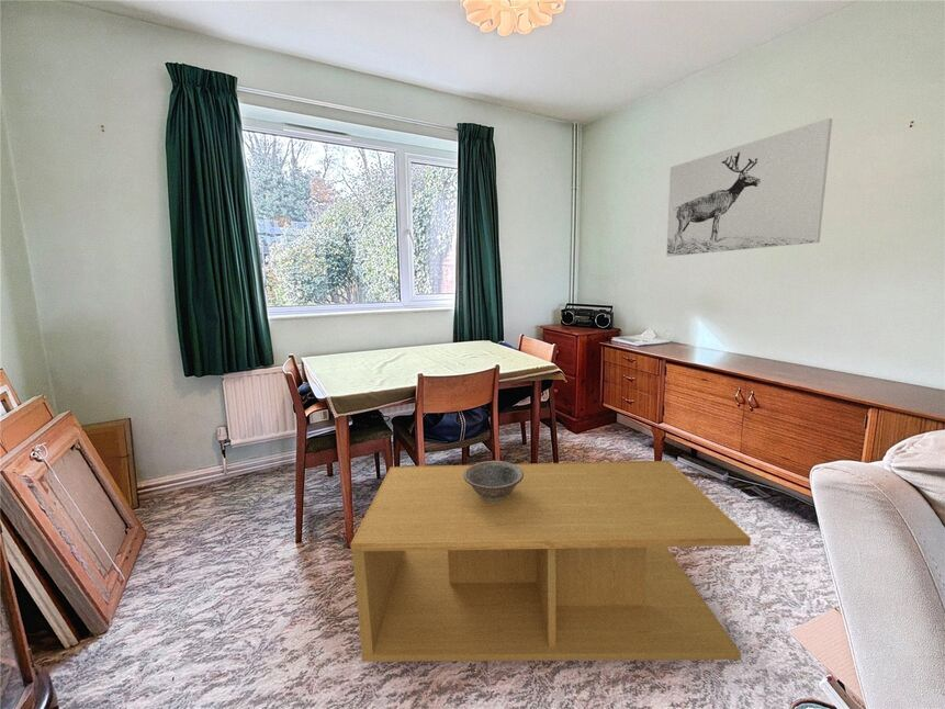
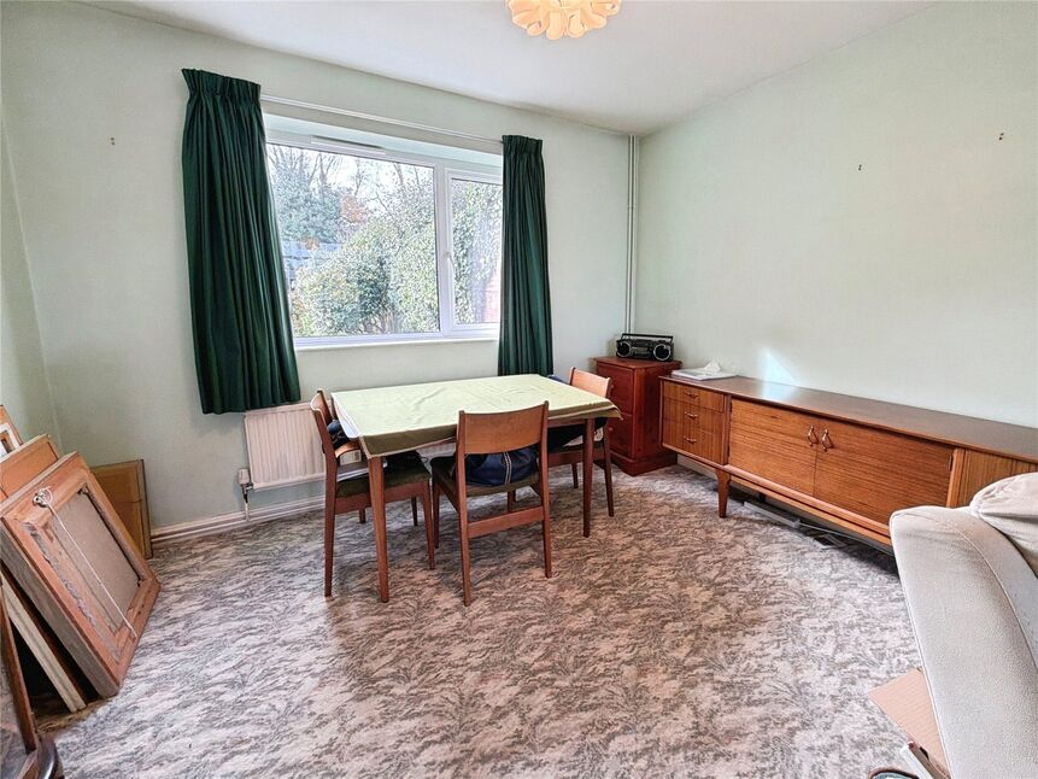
- coffee table (536, 553)
- decorative bowl (493, 483)
- wall art (734, 199)
